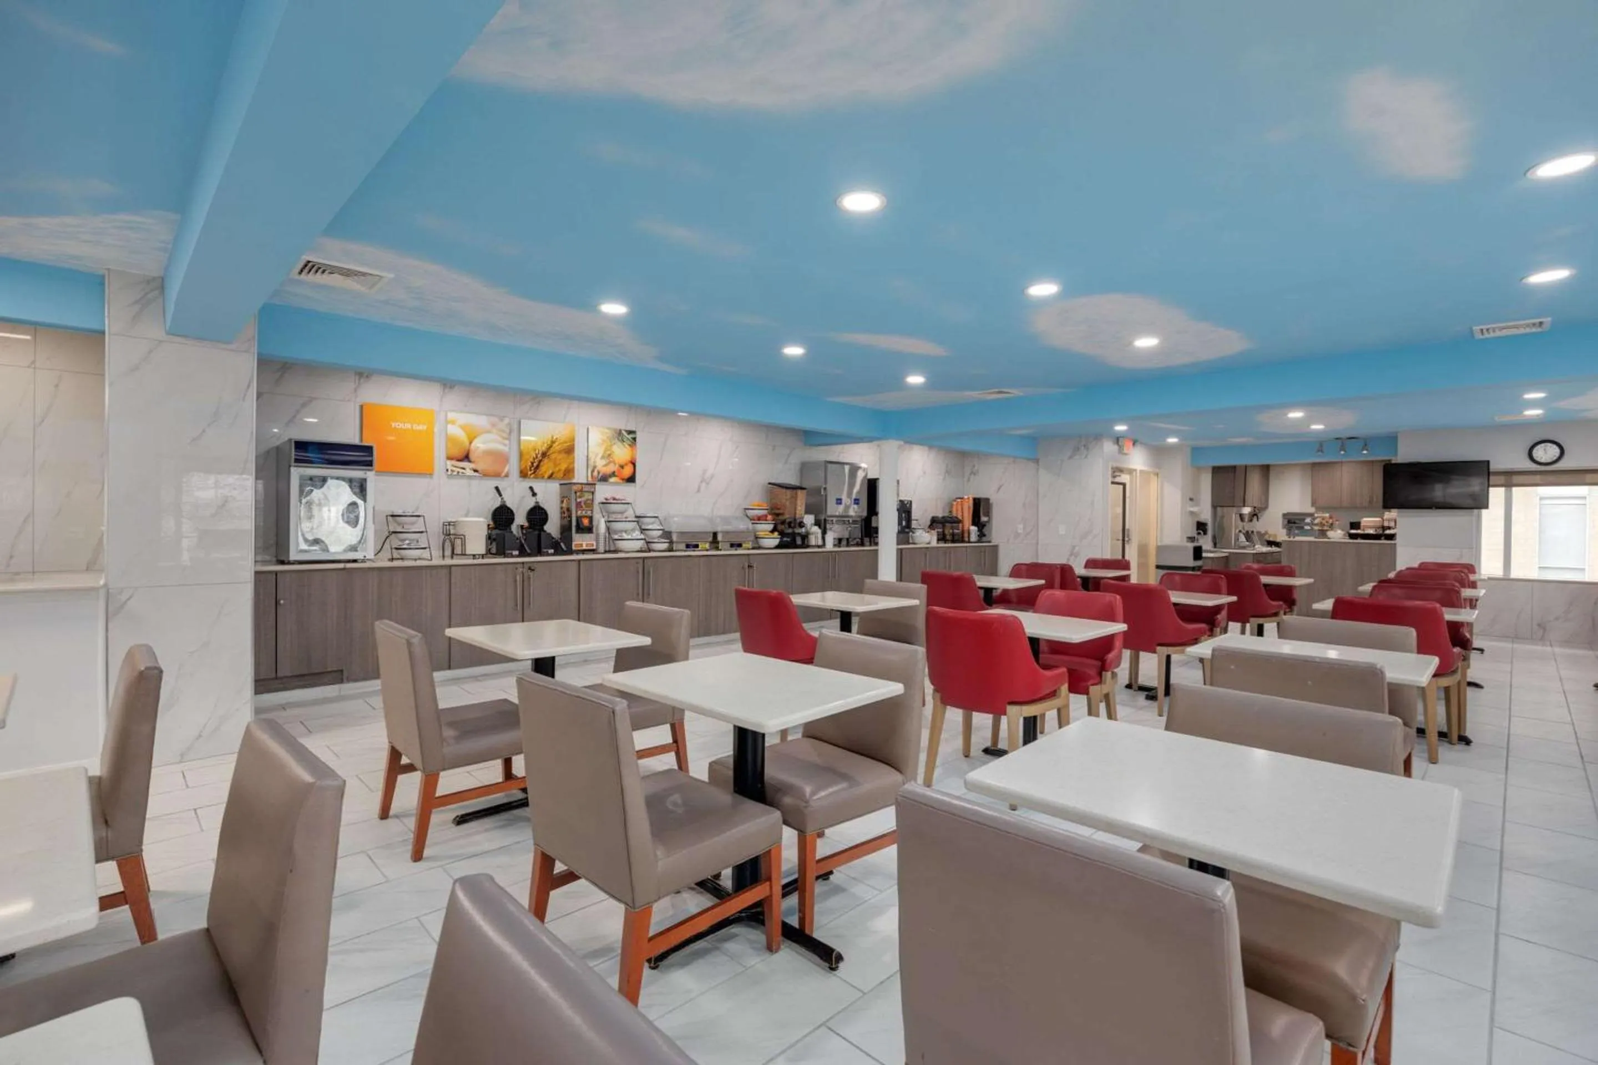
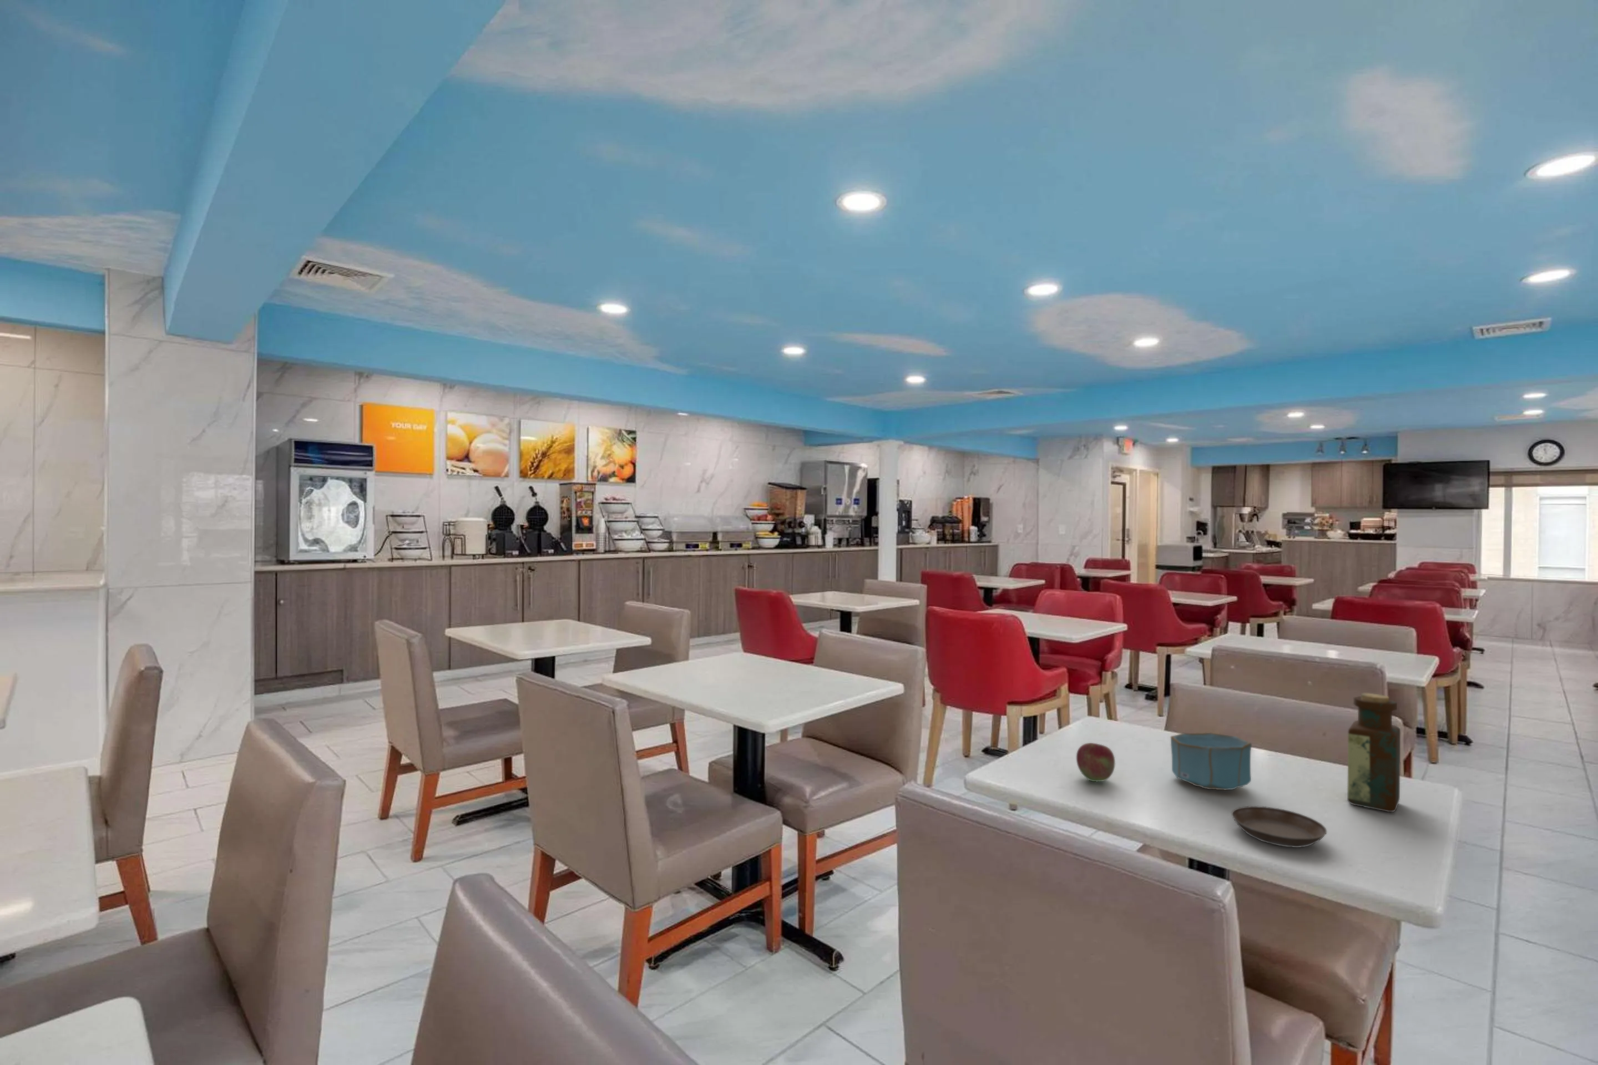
+ fruit (1095, 761)
+ bottle (1373, 749)
+ bowl (1209, 761)
+ saucer (1277, 828)
